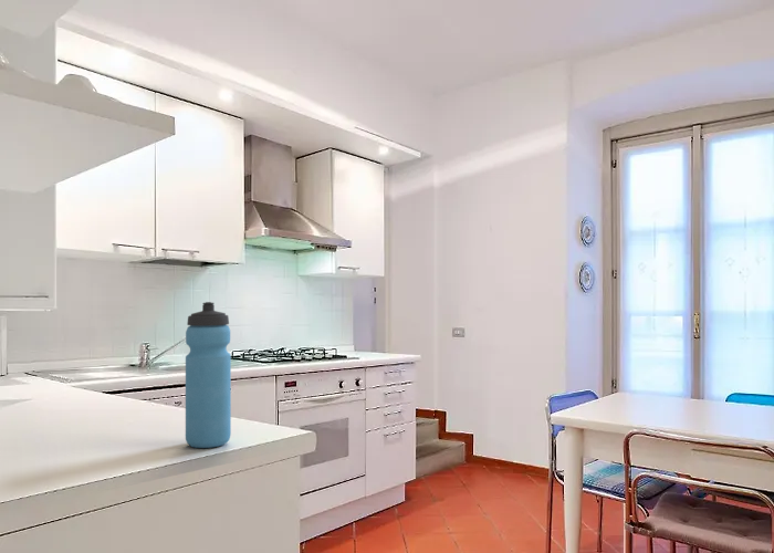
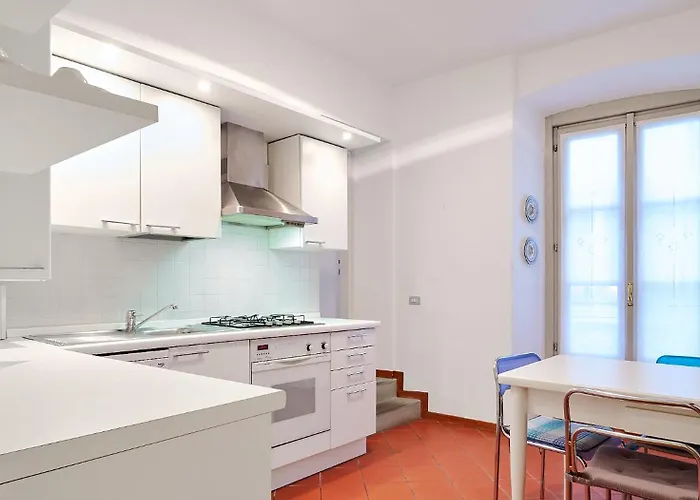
- water bottle (208, 372)
